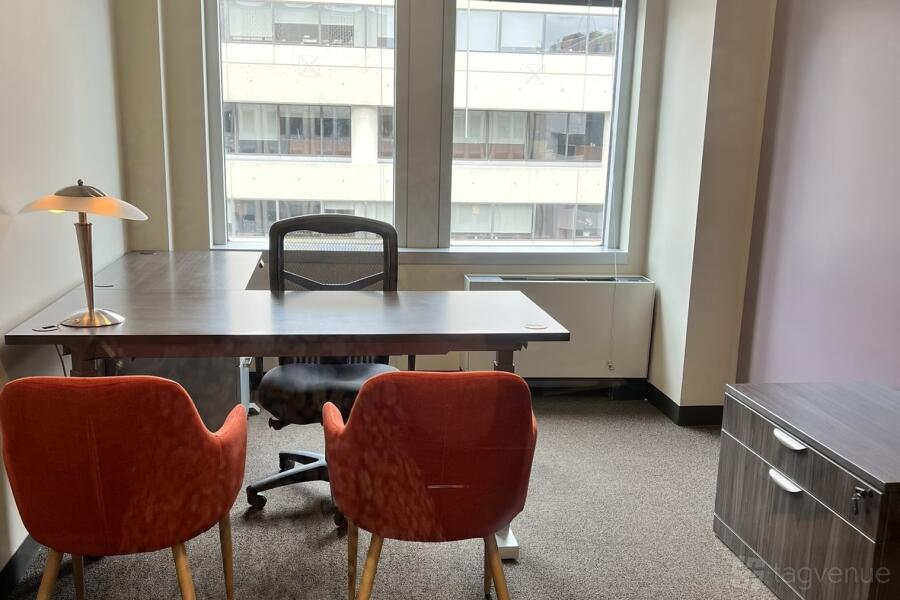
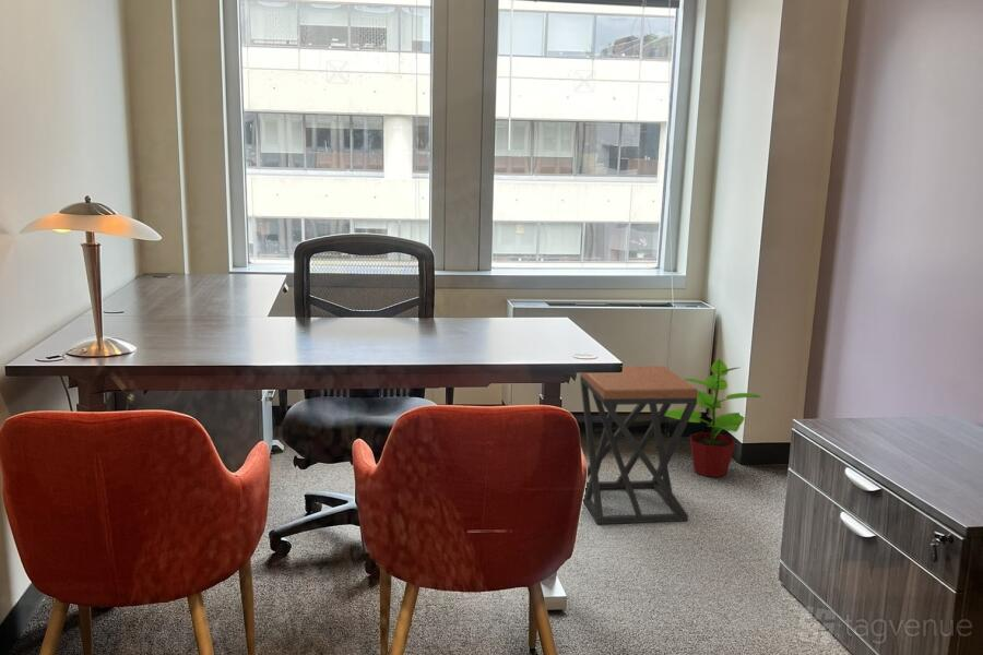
+ stool (632, 441)
+ potted plant (714, 416)
